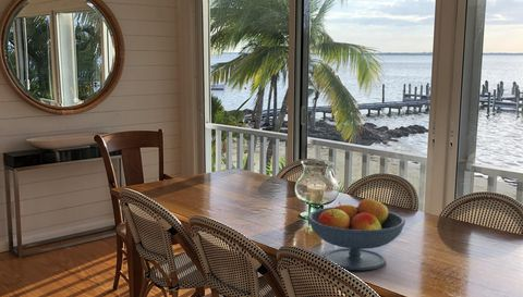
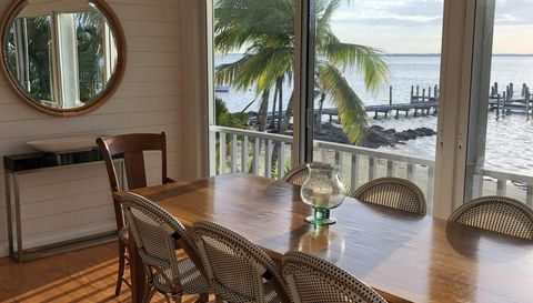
- fruit bowl (355, 231)
